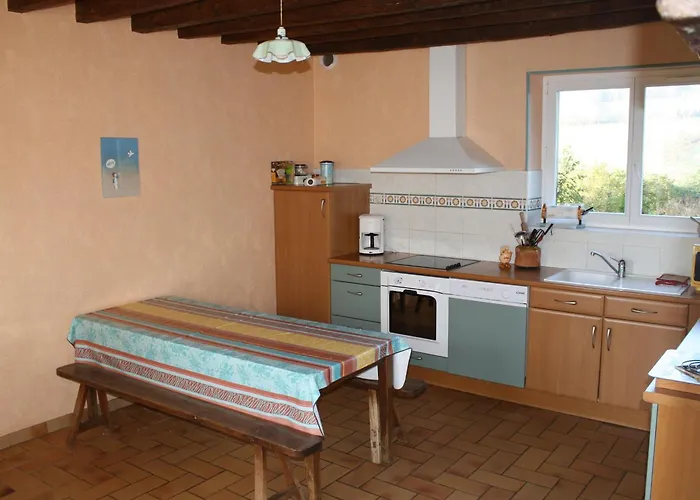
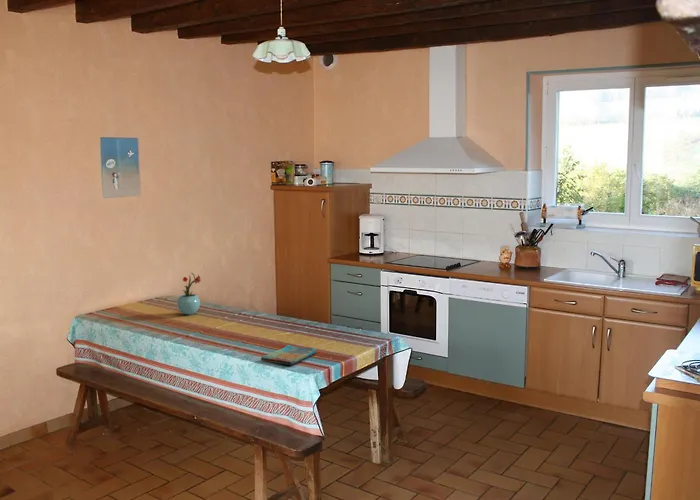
+ dish towel (289, 354)
+ potted flower (190, 293)
